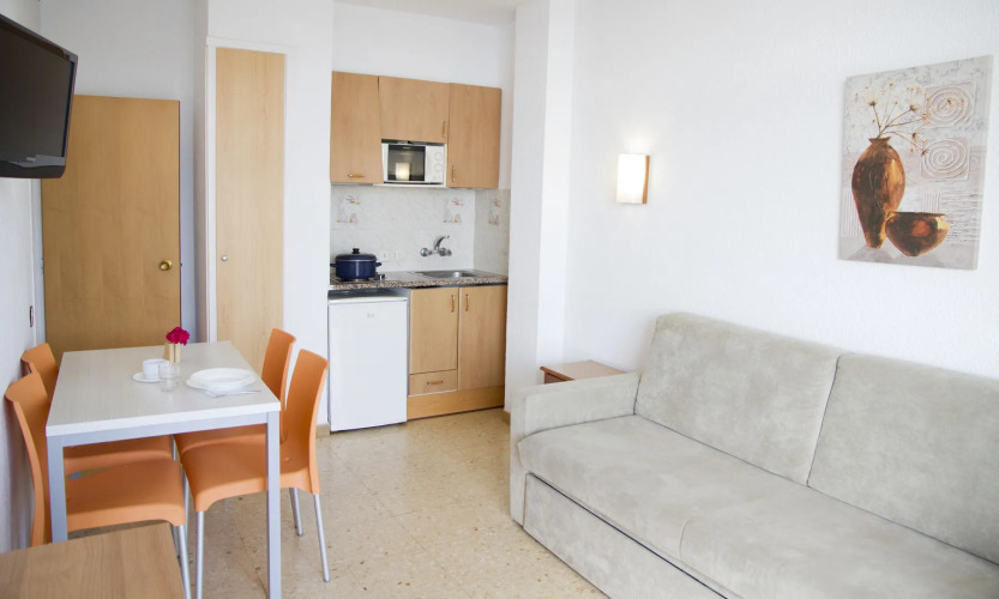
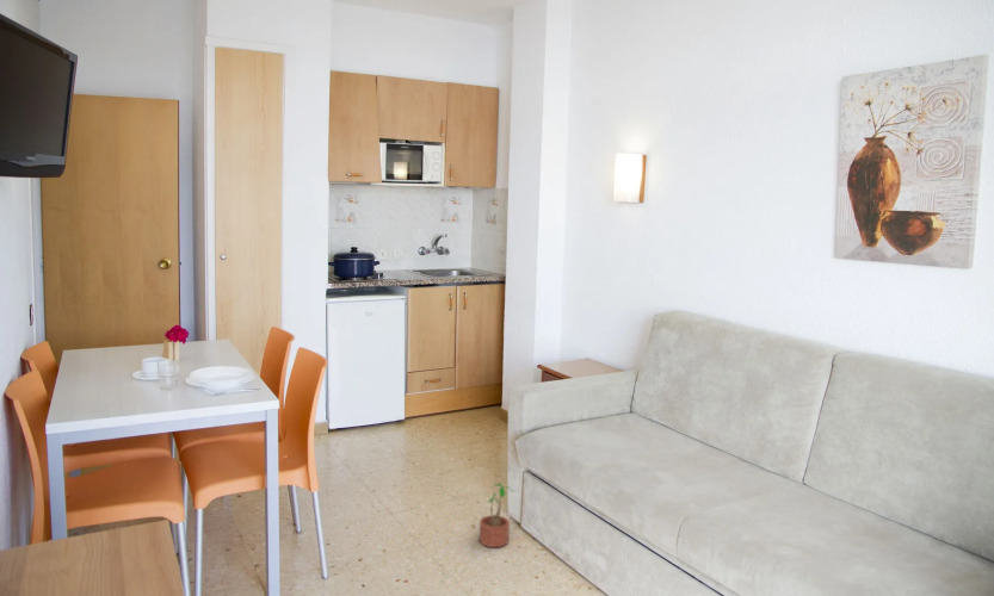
+ potted plant (498, 513)
